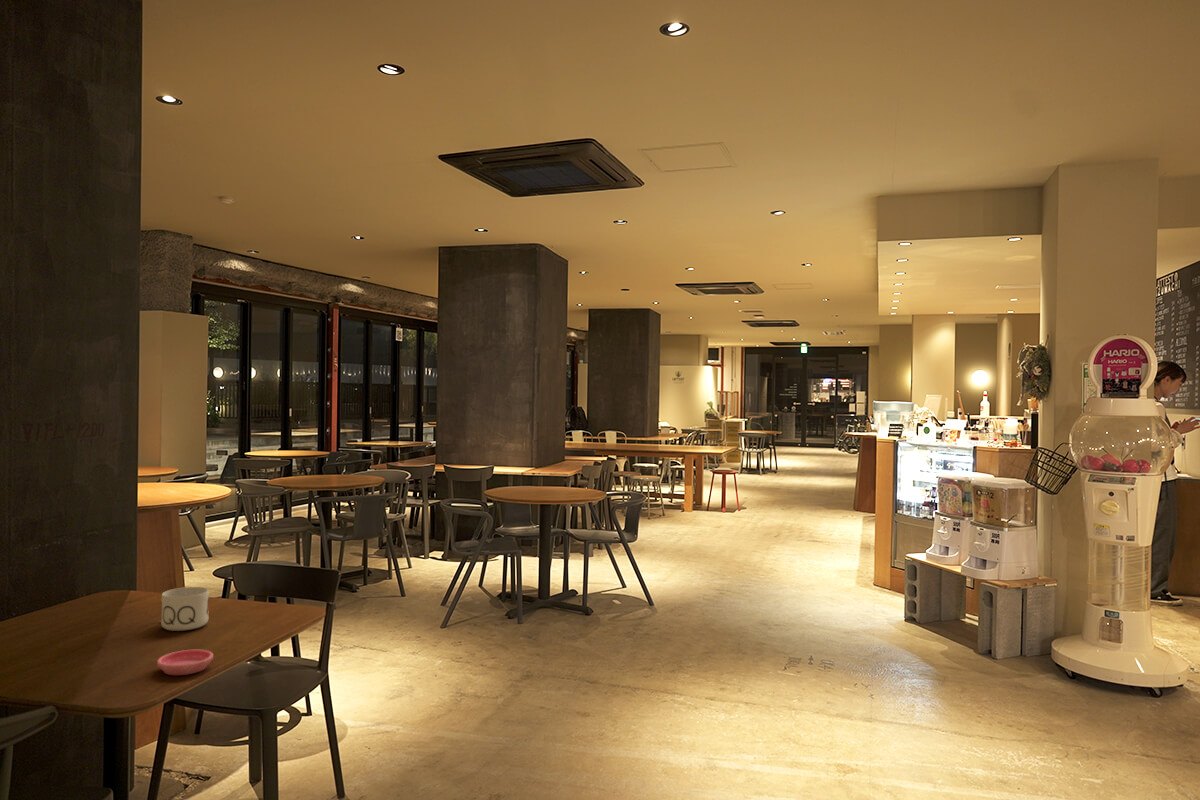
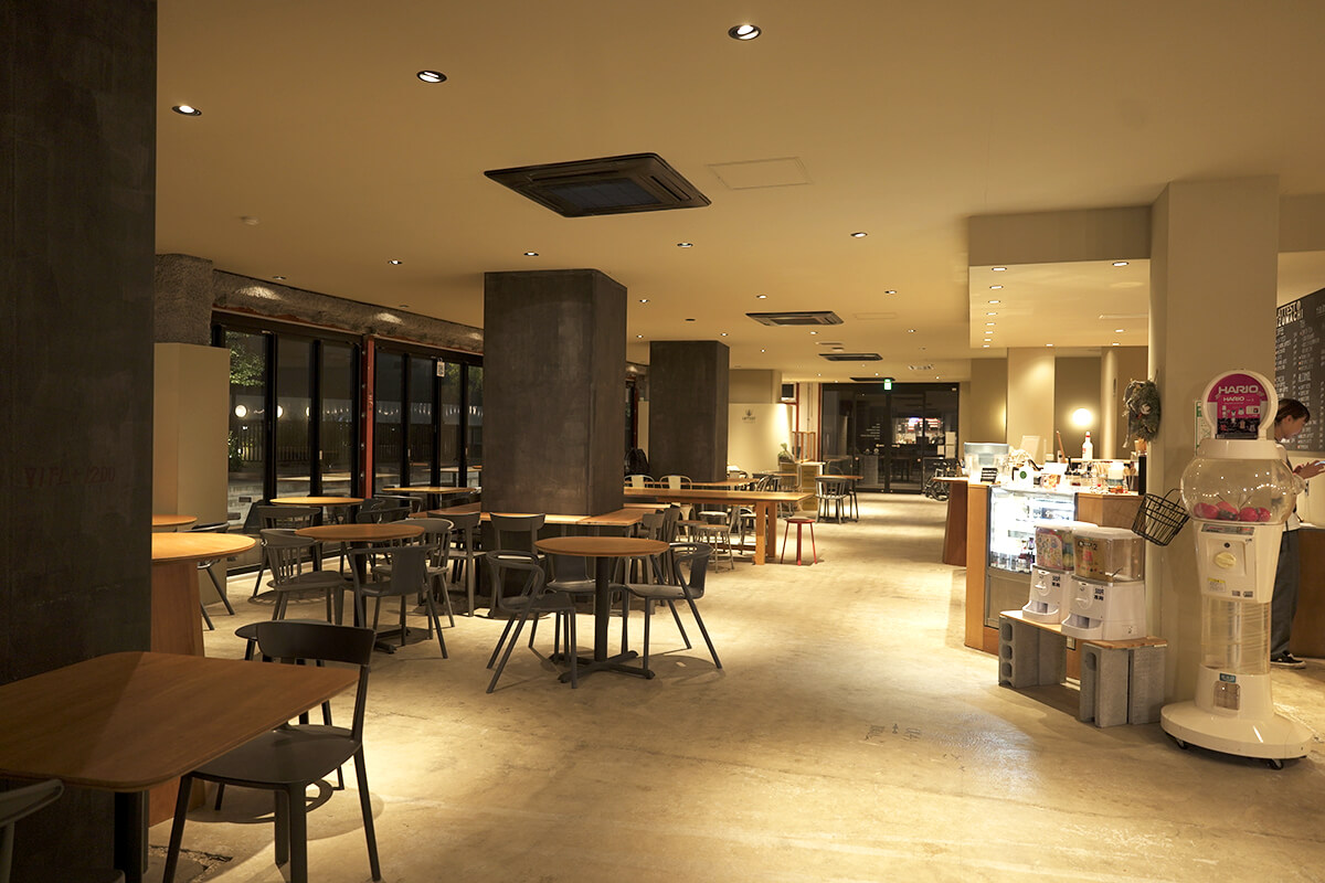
- saucer (185, 663)
- mug (180, 607)
